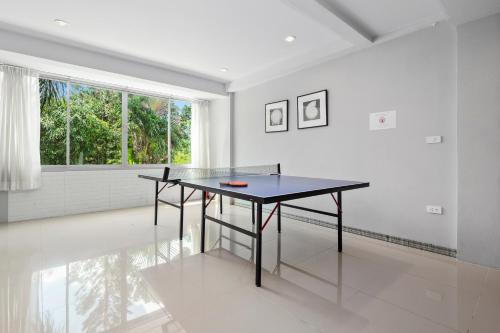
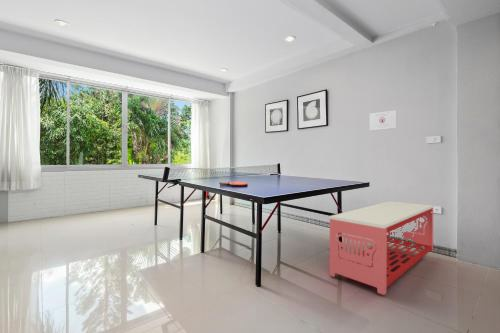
+ storage bench (388, 236)
